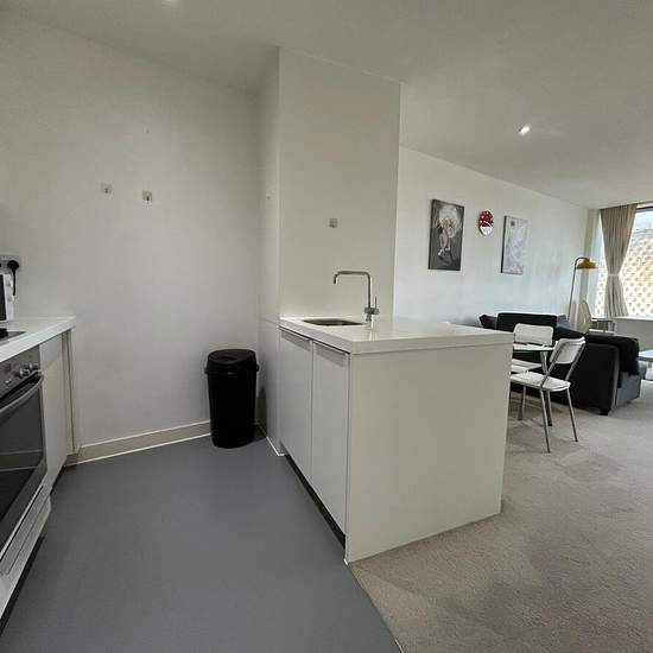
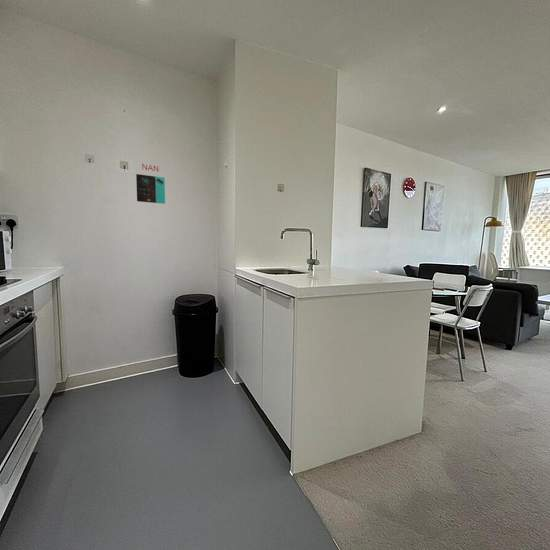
+ calendar (150, 183)
